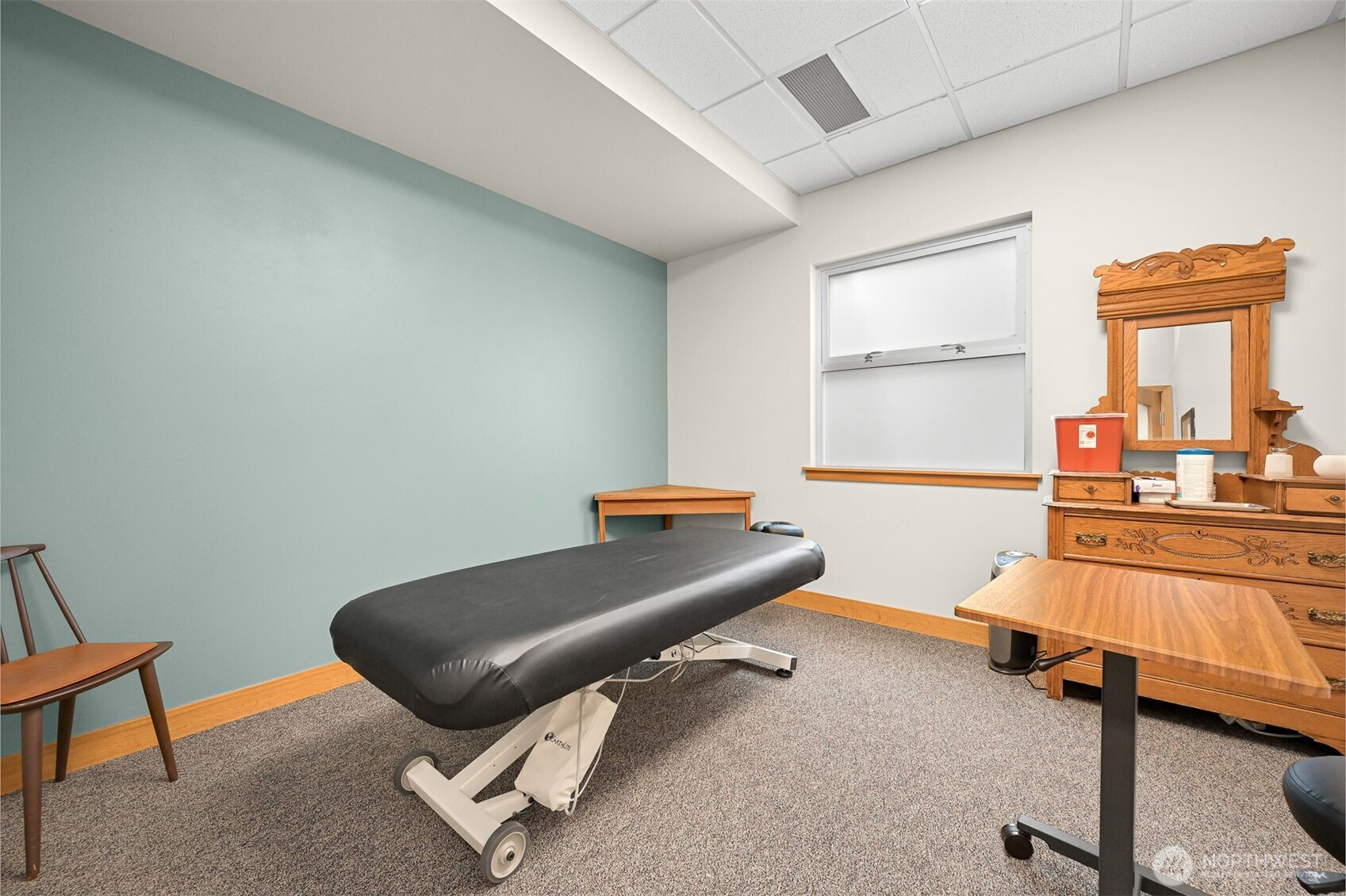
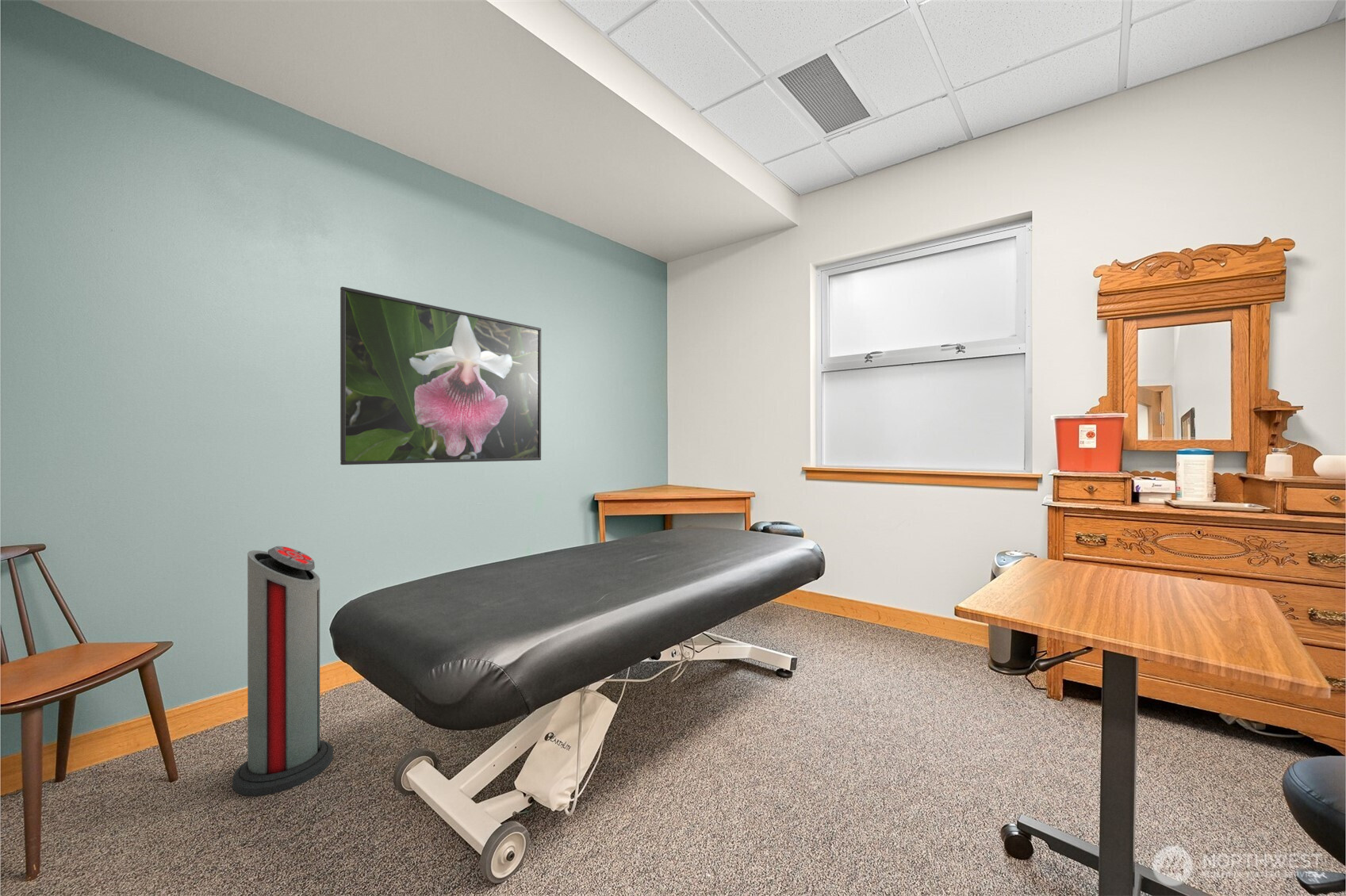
+ air purifier (285, 657)
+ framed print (455, 386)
